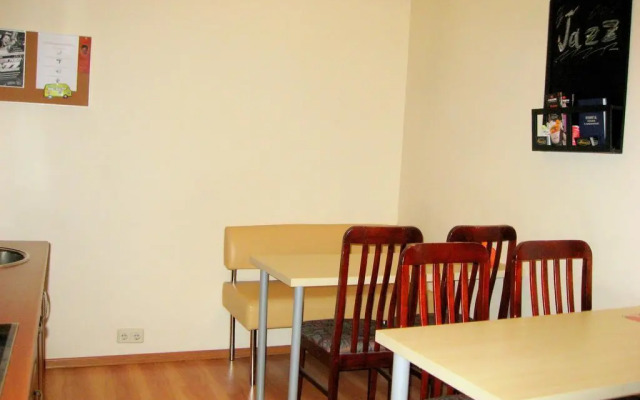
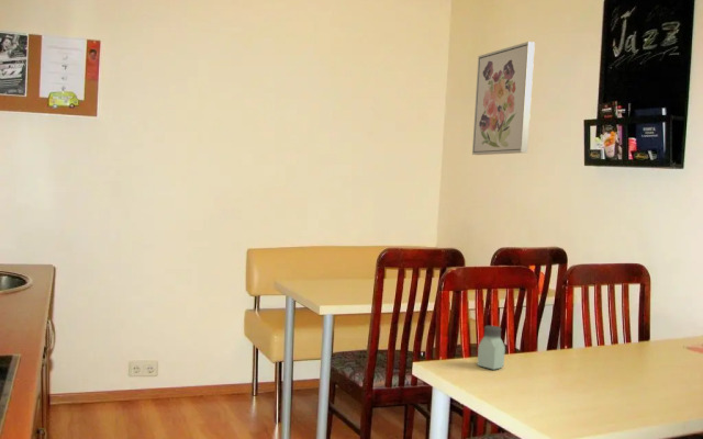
+ saltshaker (491, 347)
+ wall art (501, 101)
